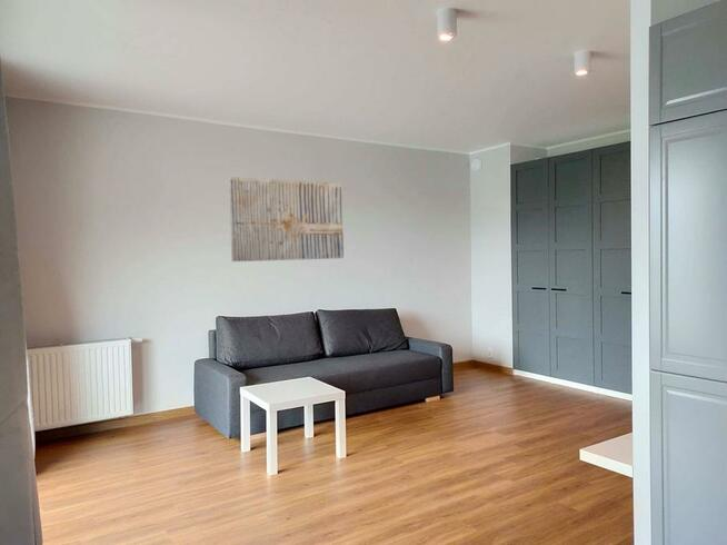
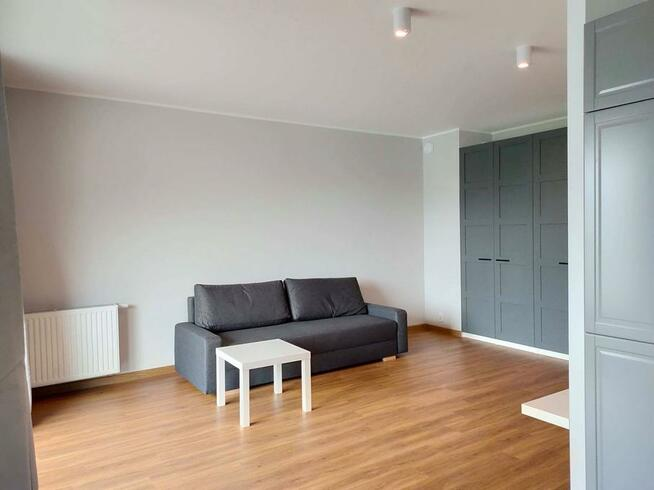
- wall art (289, 220)
